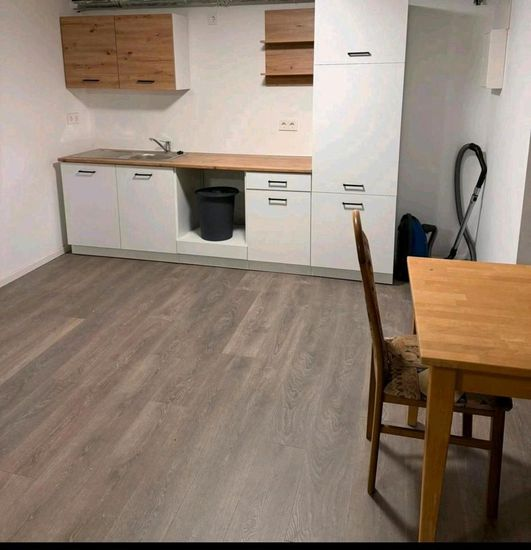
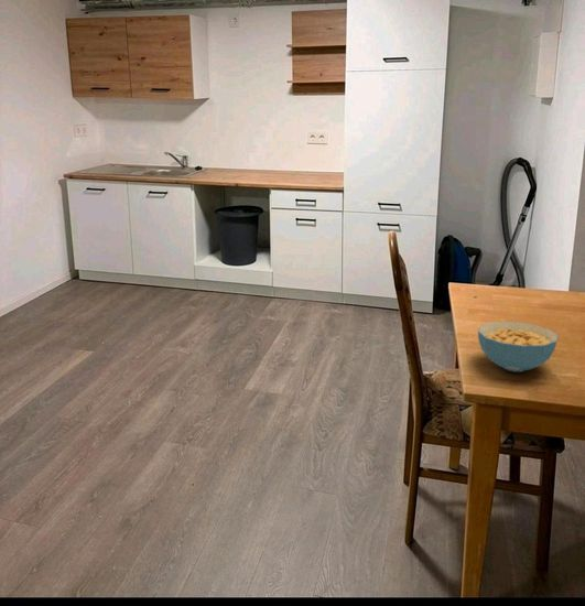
+ cereal bowl (516, 350)
